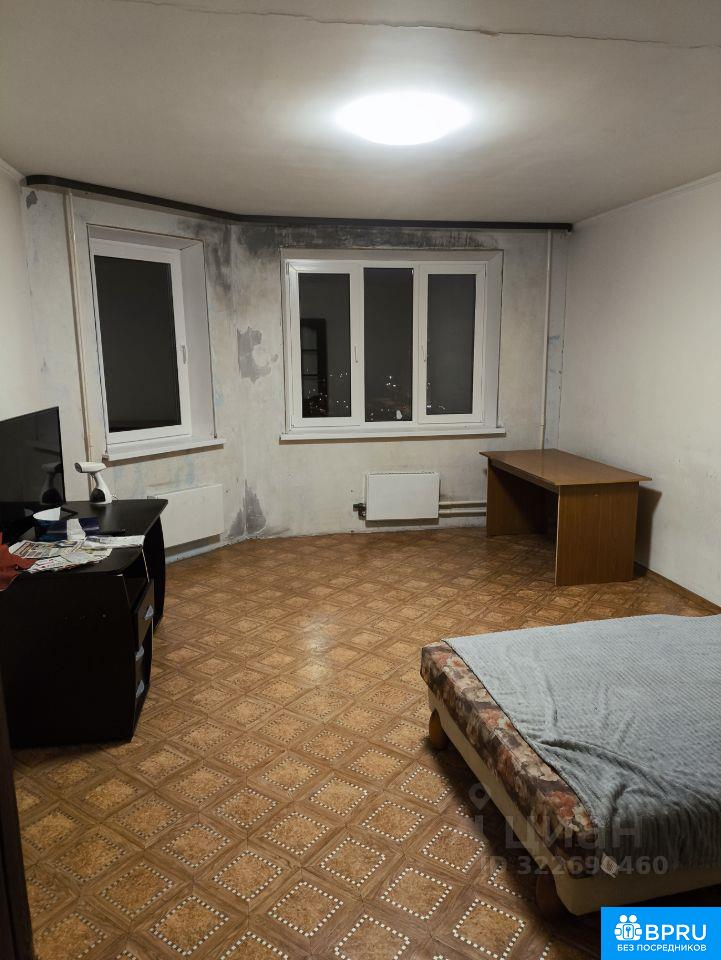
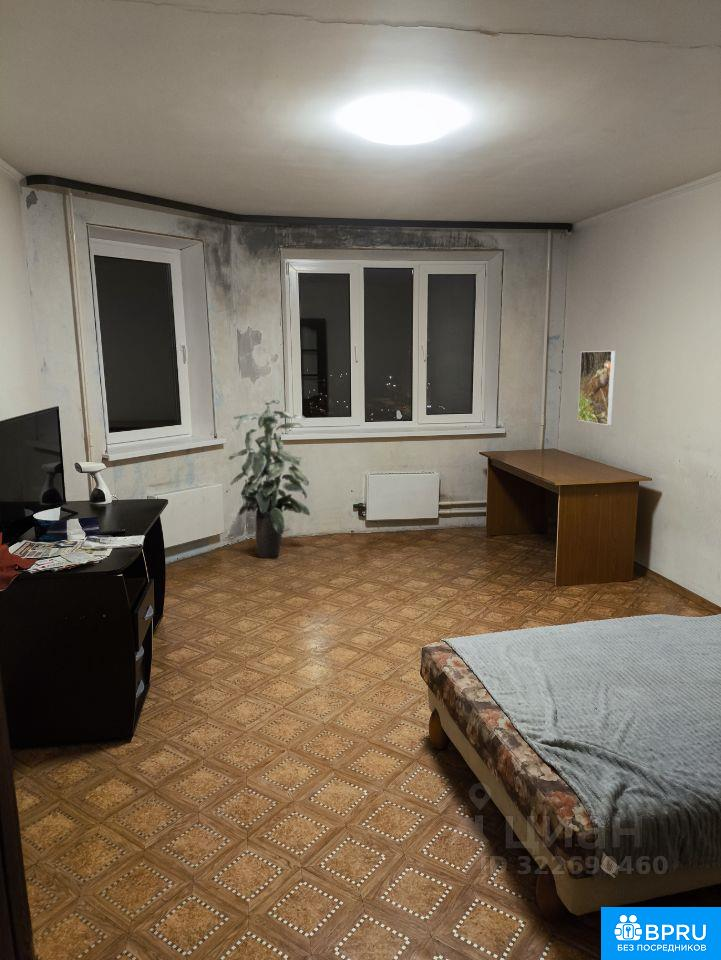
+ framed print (595, 387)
+ indoor plant (271, 480)
